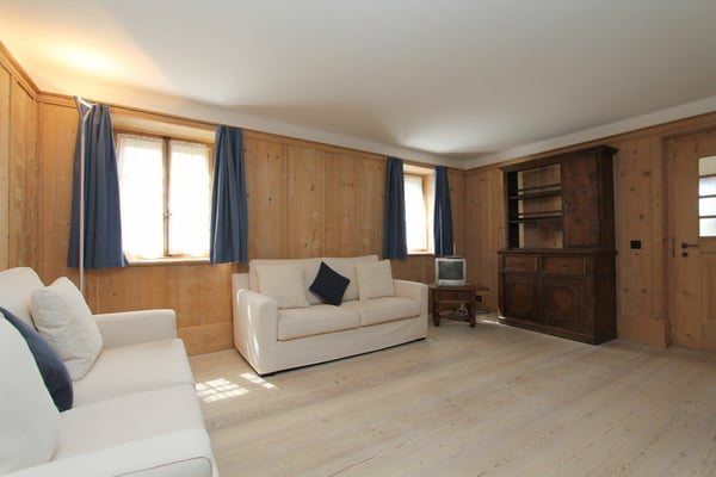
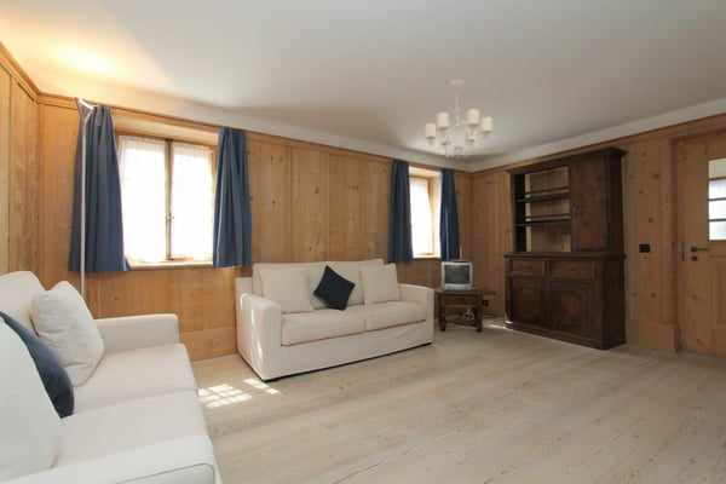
+ chandelier (457, 119)
